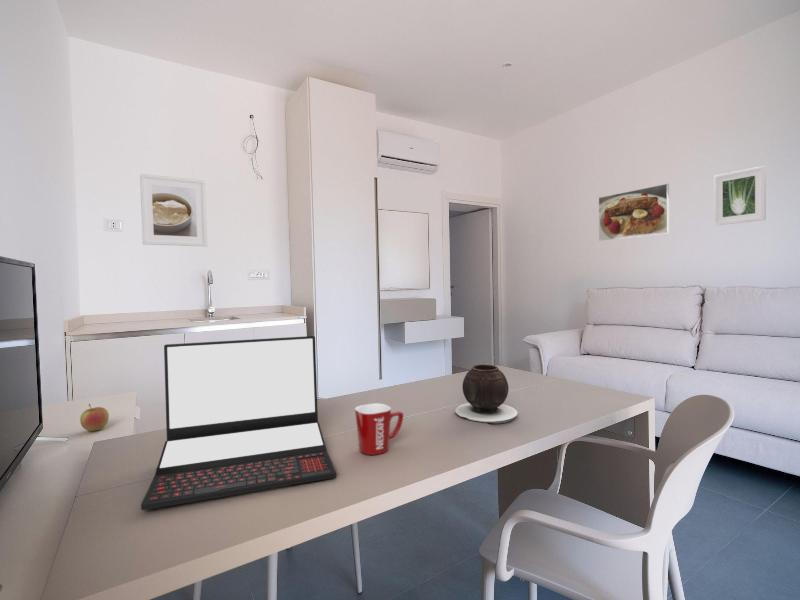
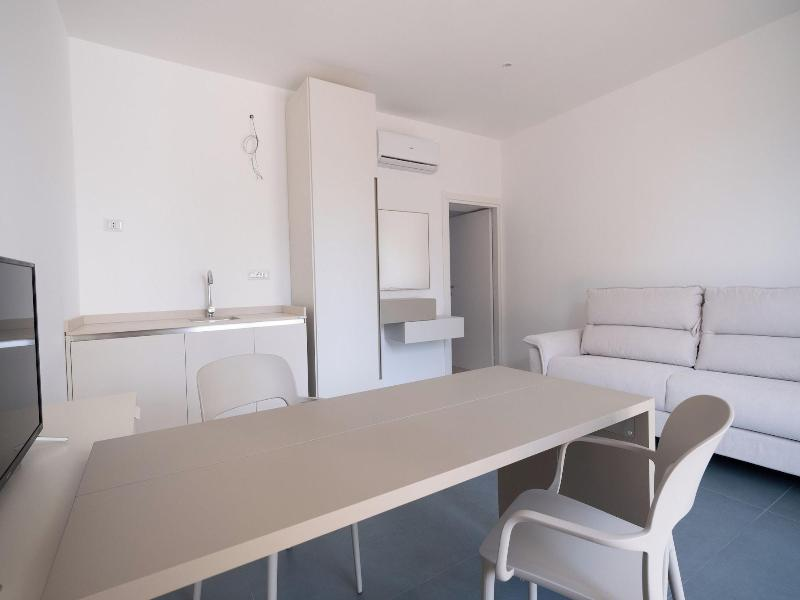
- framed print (174, 211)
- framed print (631, 214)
- laptop (244, 407)
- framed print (738, 197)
- vase (486, 390)
- mug (380, 427)
- apple (94, 416)
